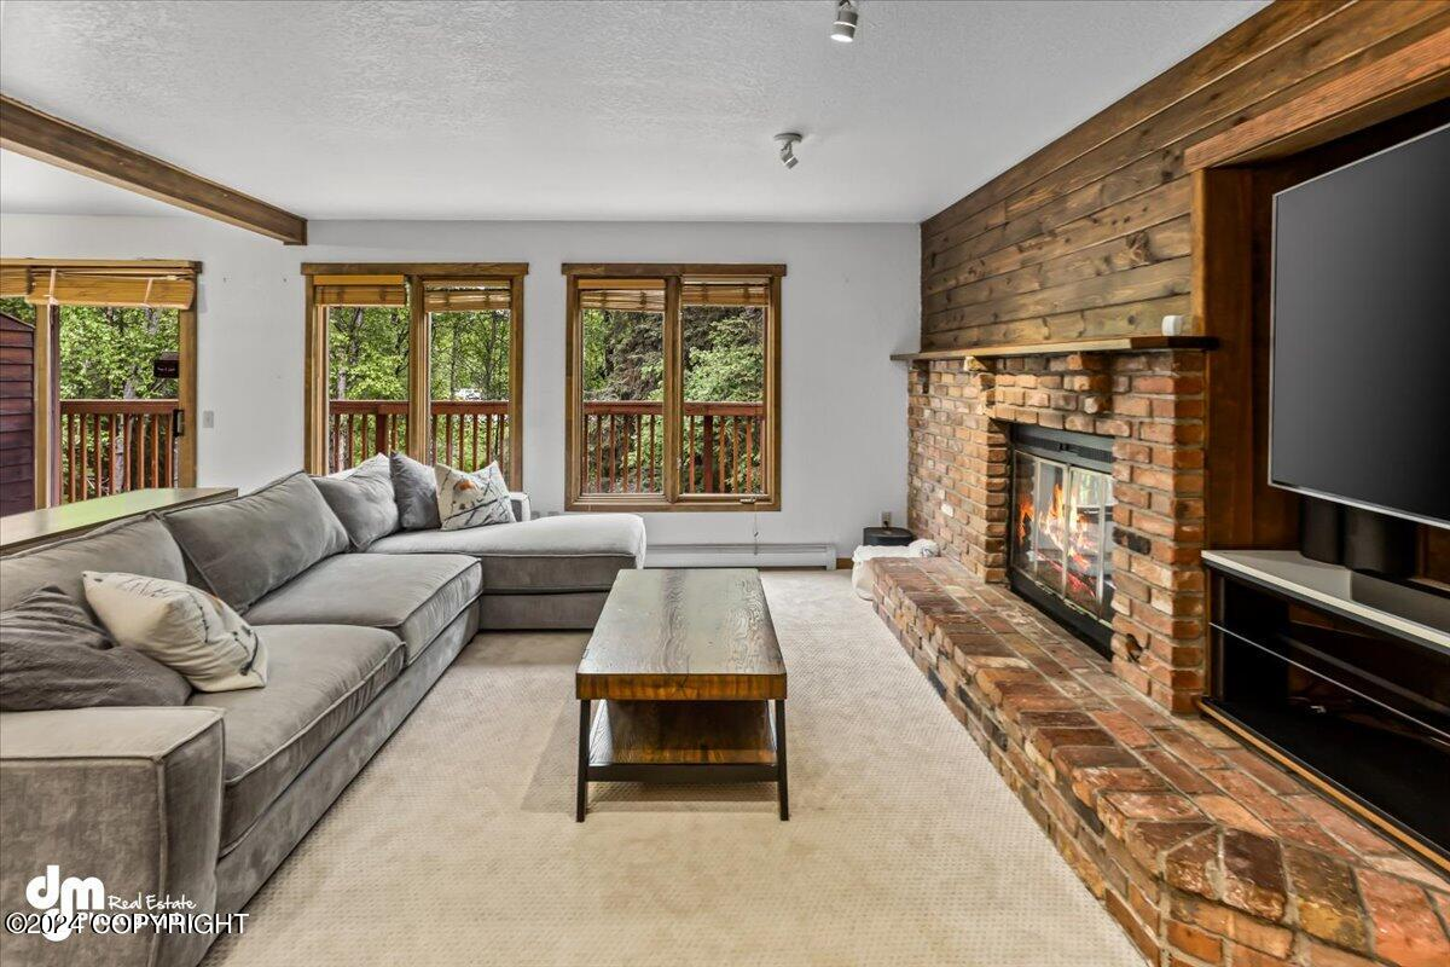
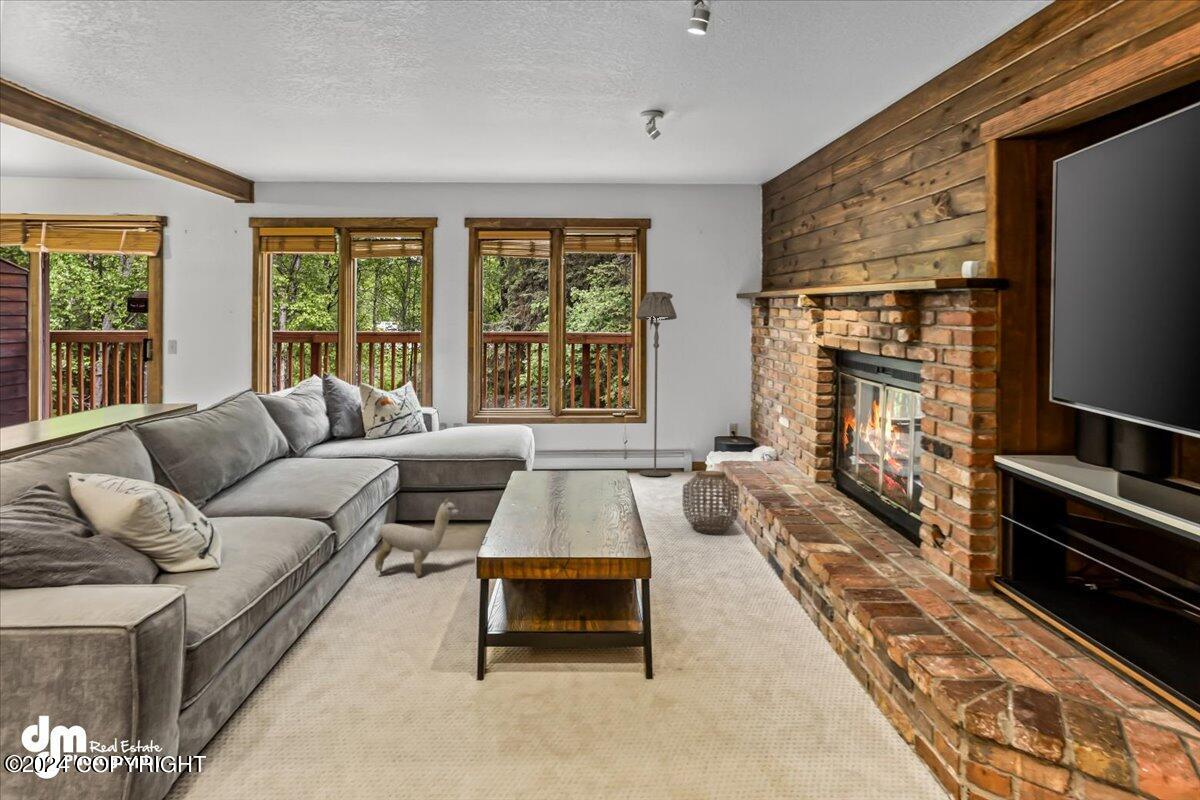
+ floor lamp (655, 383)
+ plush toy (416, 536)
+ woven basket (710, 501)
